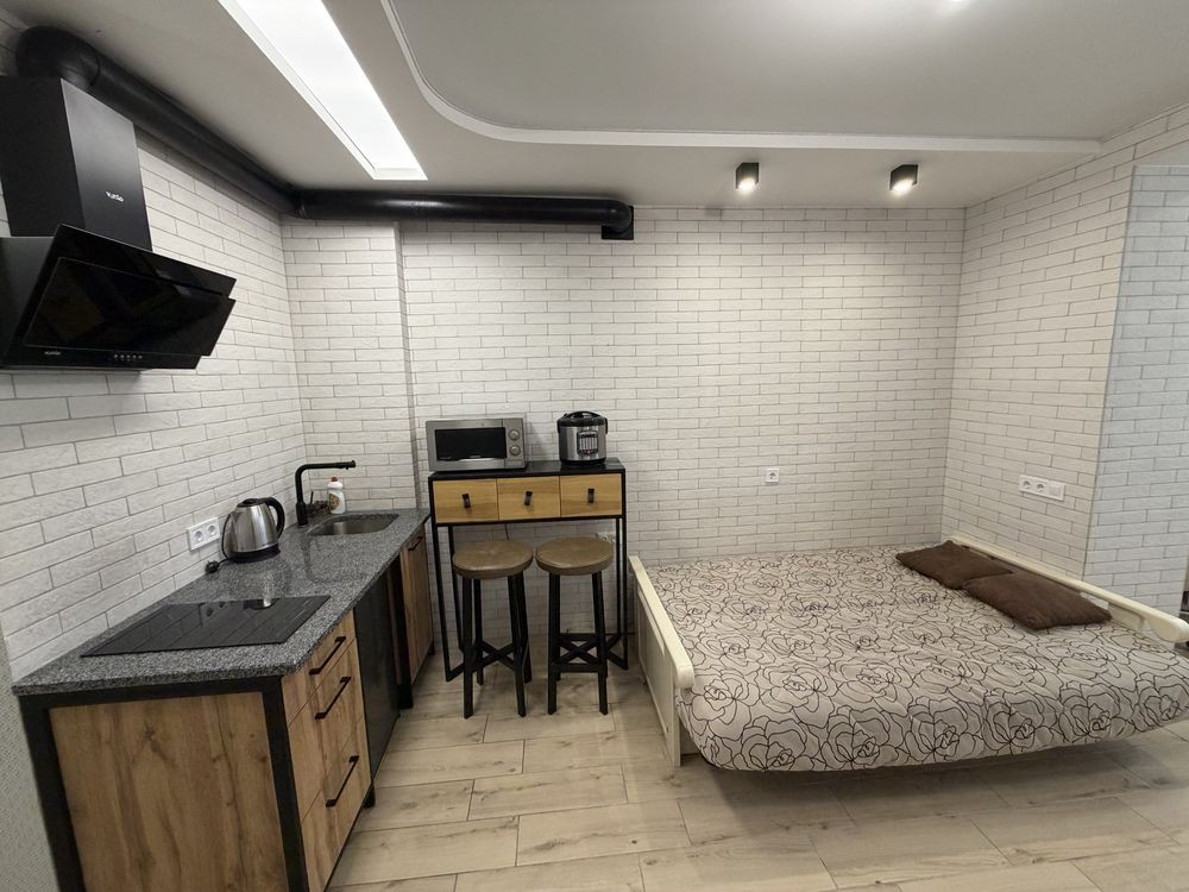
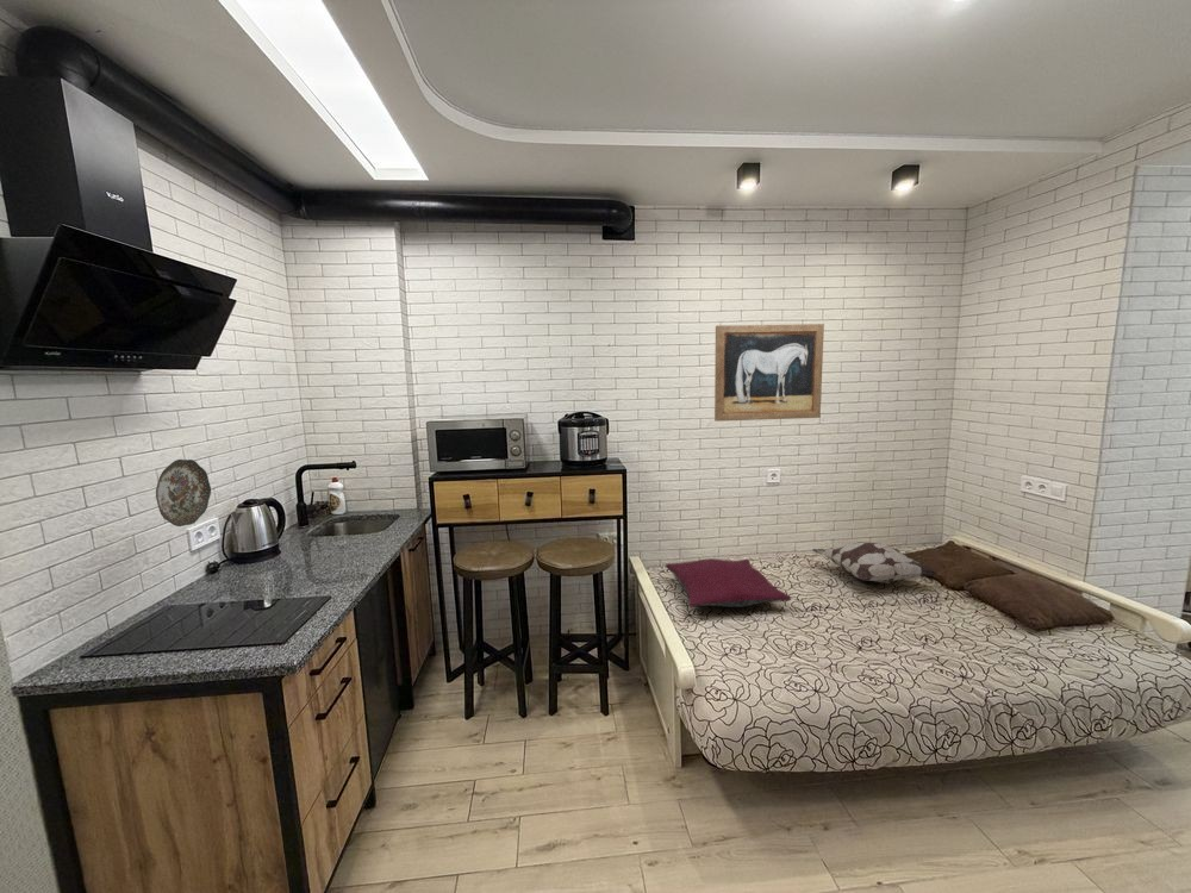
+ wall art (768, 373)
+ decorative plate (181, 492)
+ pillow (722, 580)
+ decorative pillow (869, 560)
